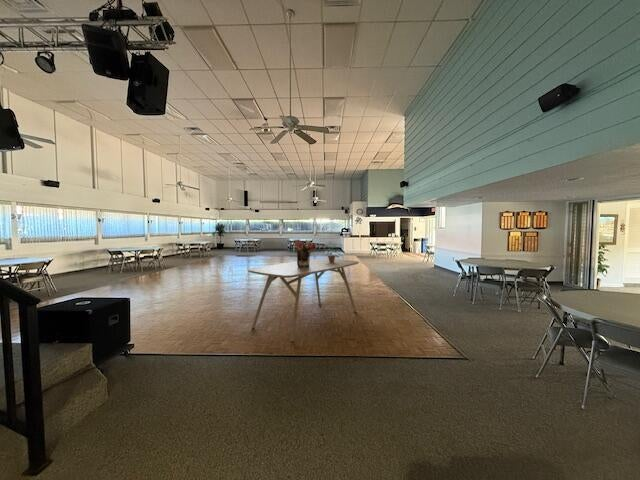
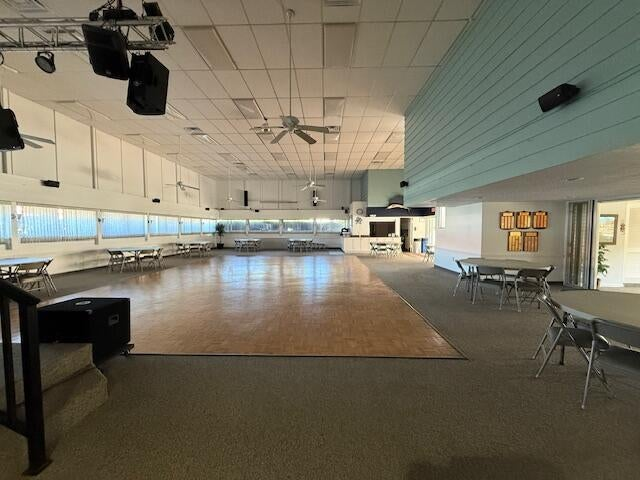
- dining table (299, 292)
- potted plant (331, 253)
- bouquet (304, 252)
